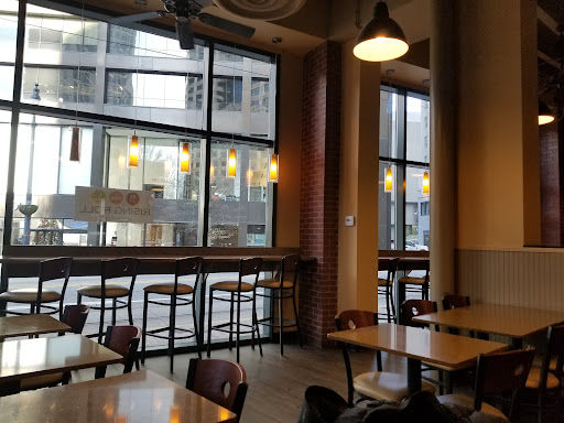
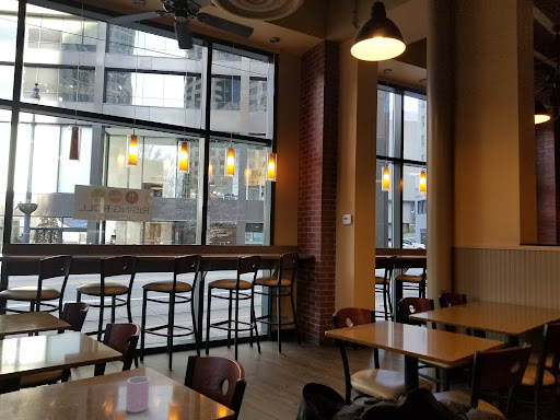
+ cup (140, 392)
